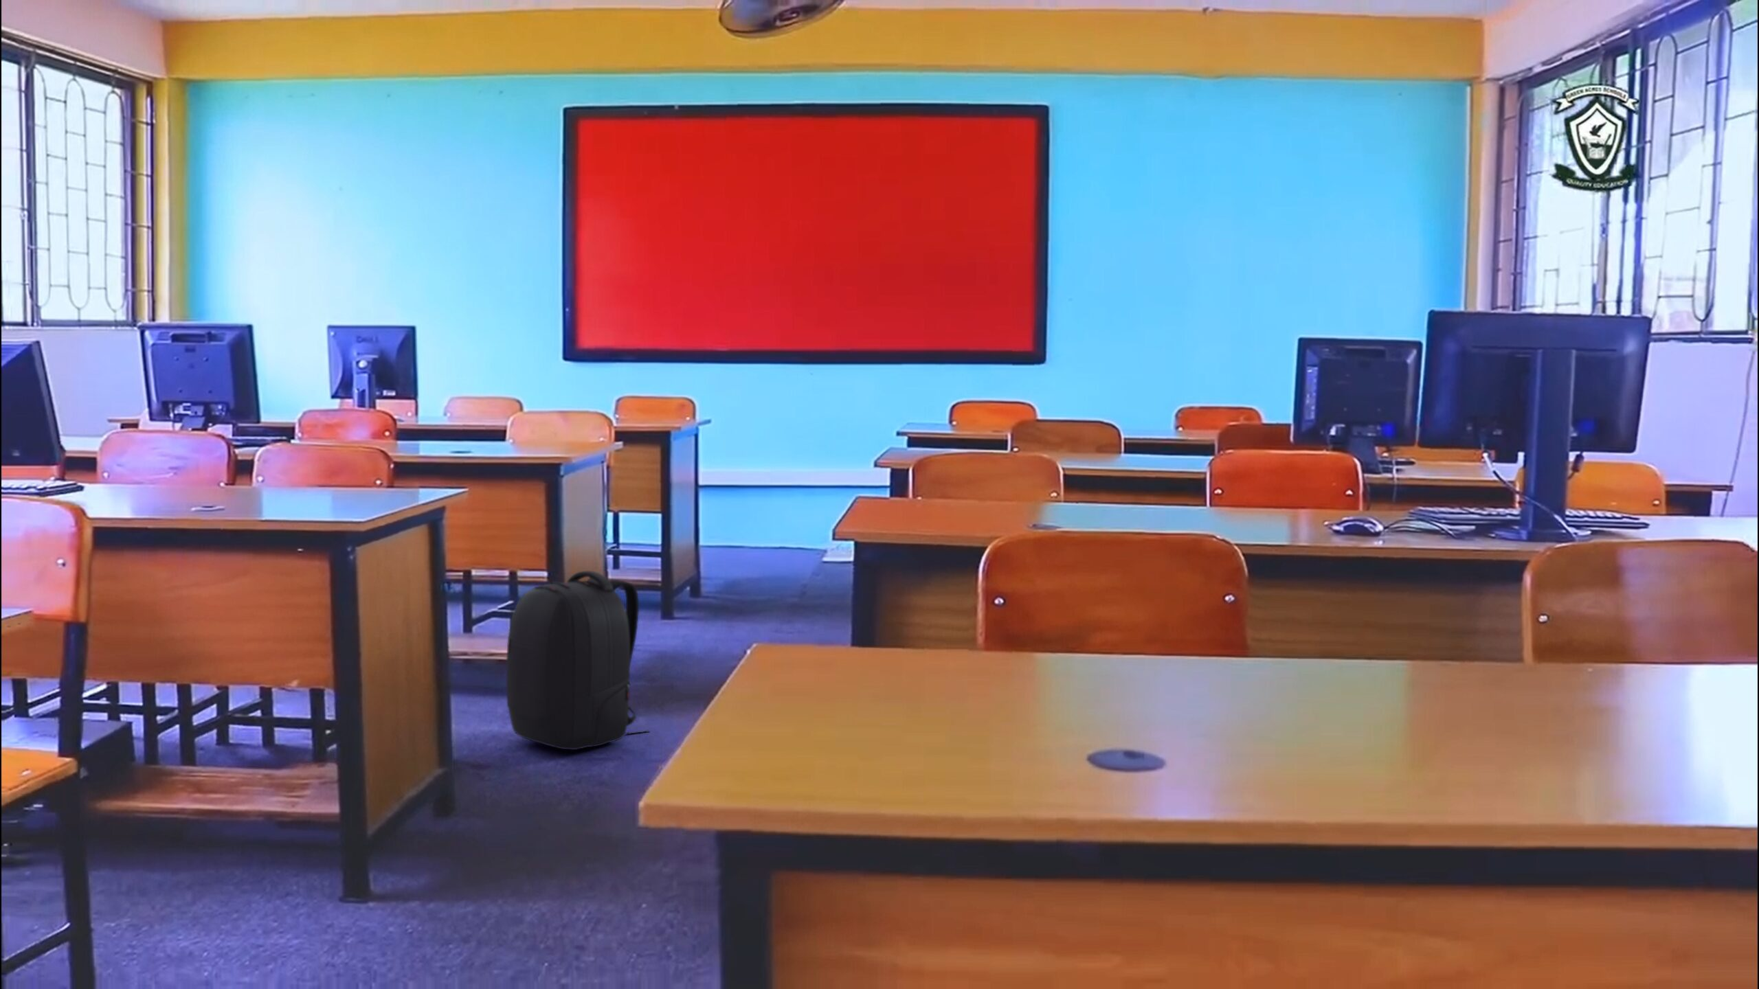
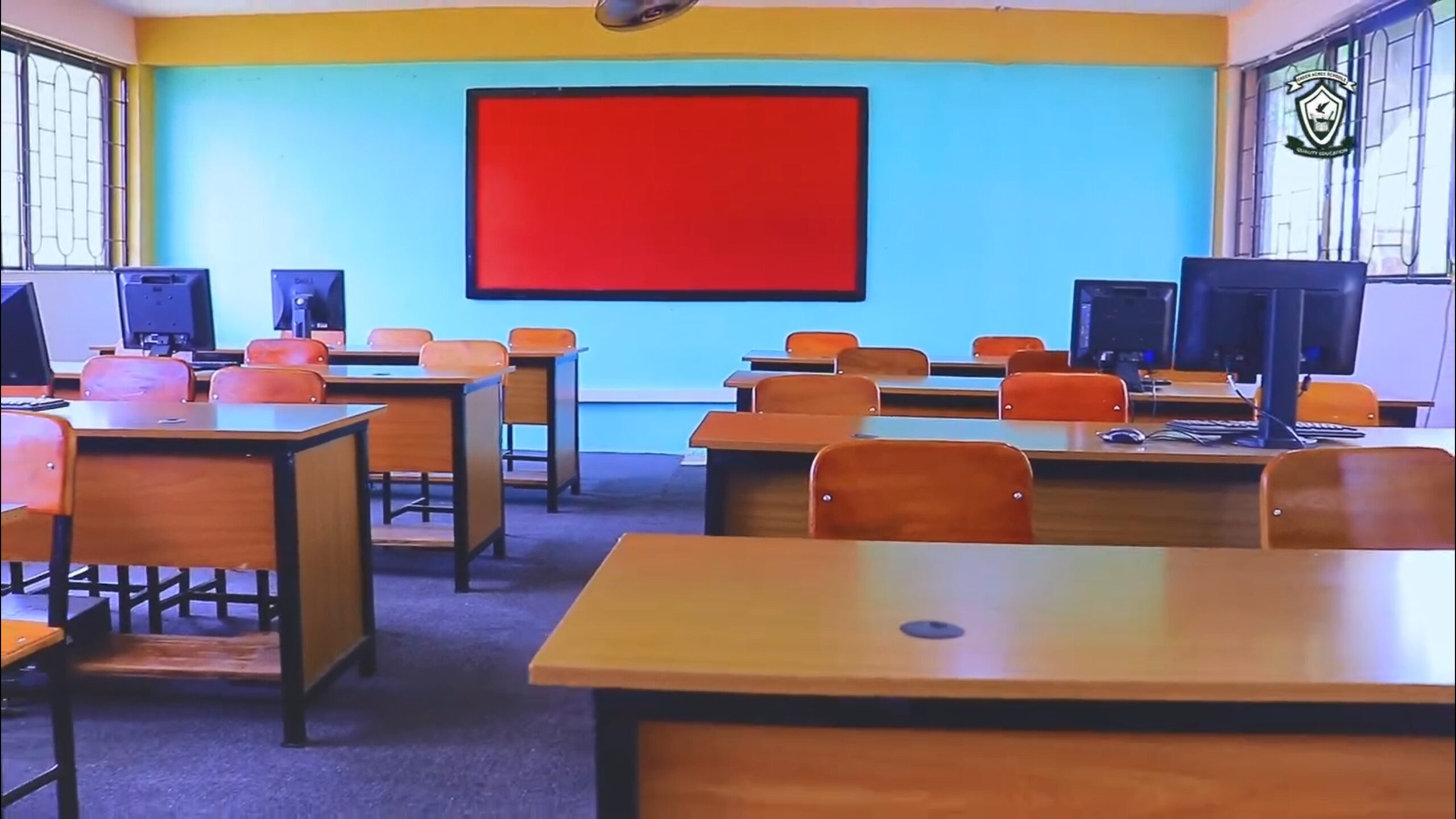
- backpack (580, 656)
